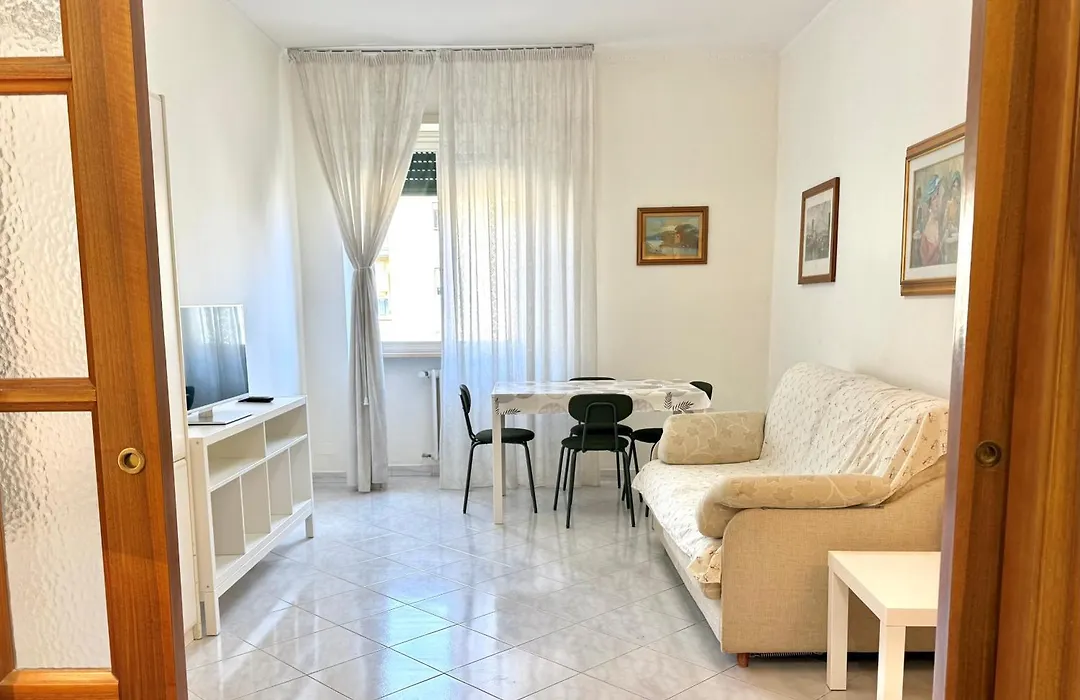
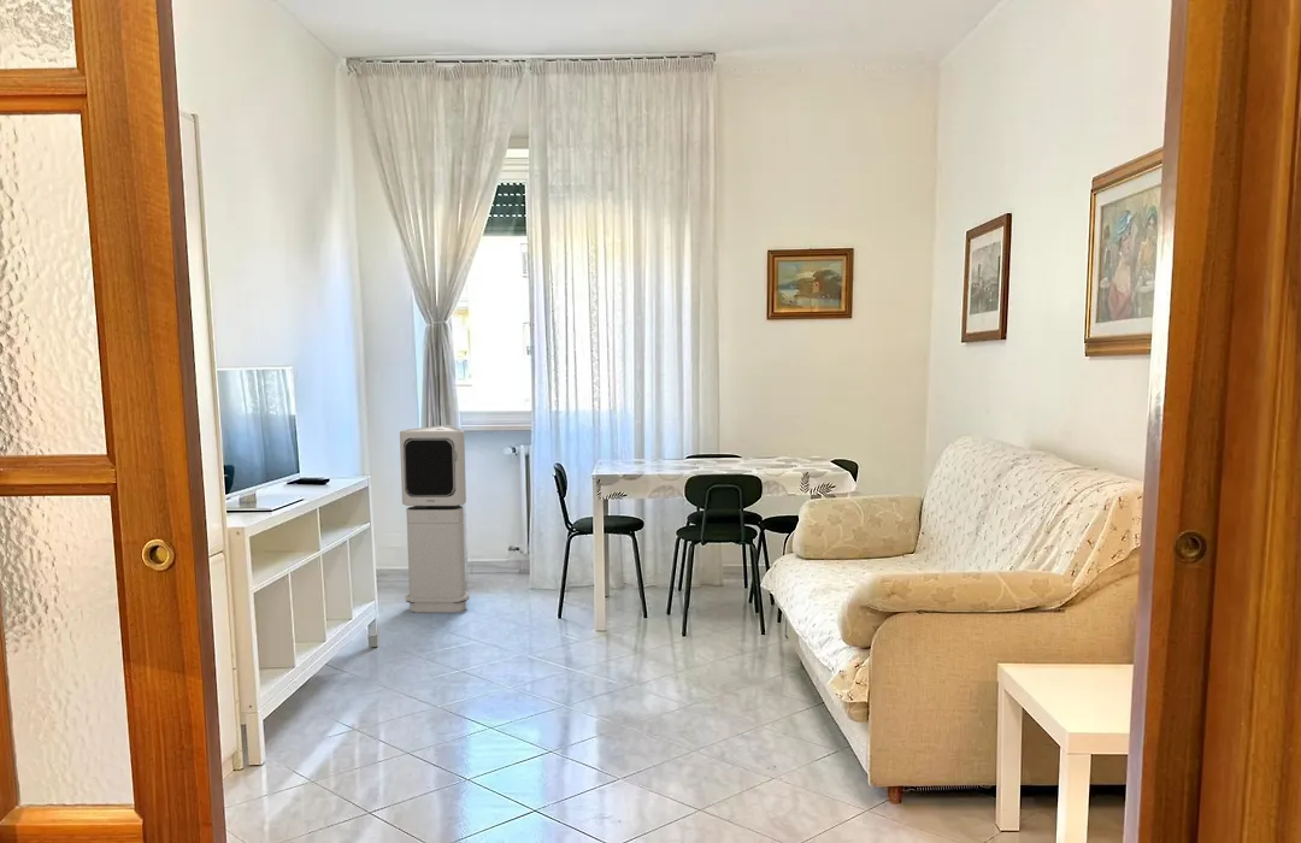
+ air purifier (440, 515)
